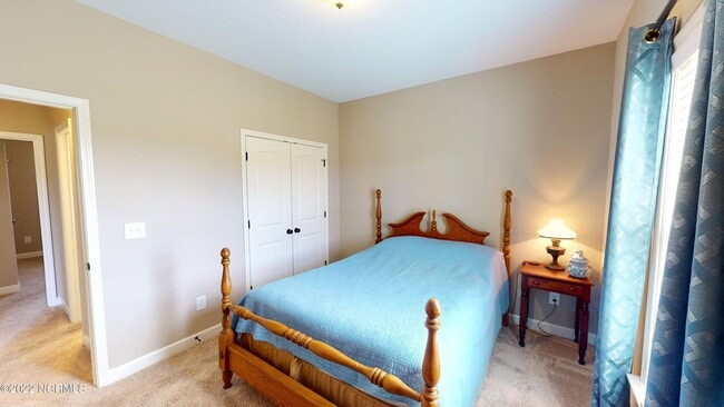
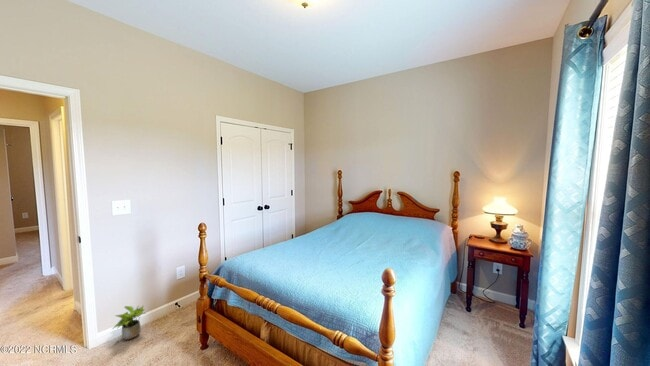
+ potted plant (129, 321)
